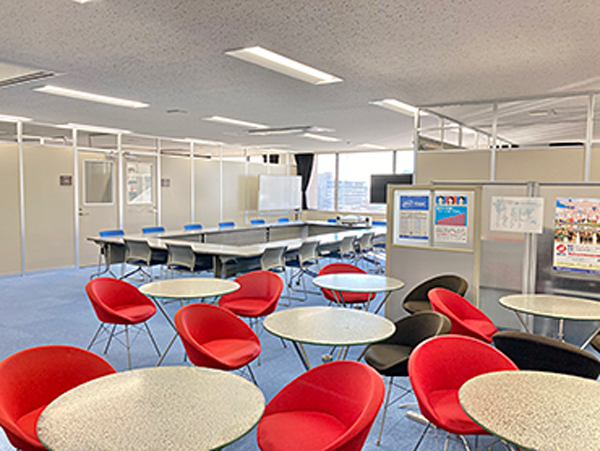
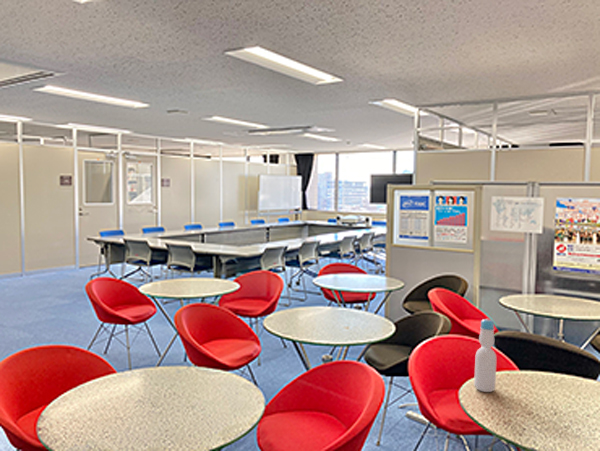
+ bottle (486, 354)
